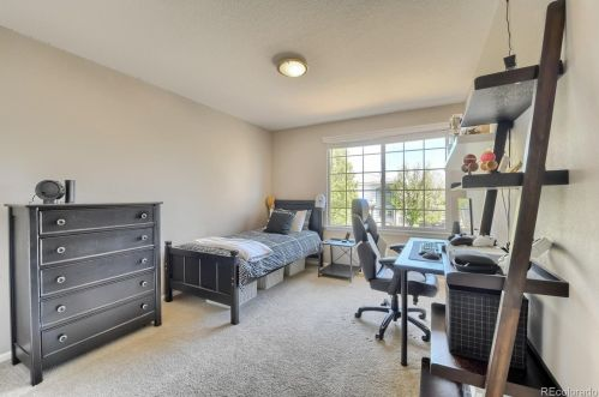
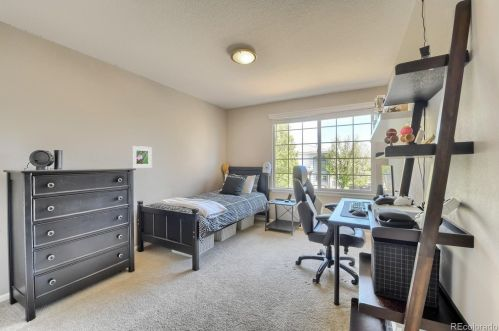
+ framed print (142, 157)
